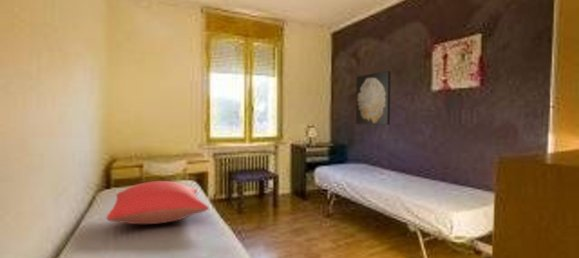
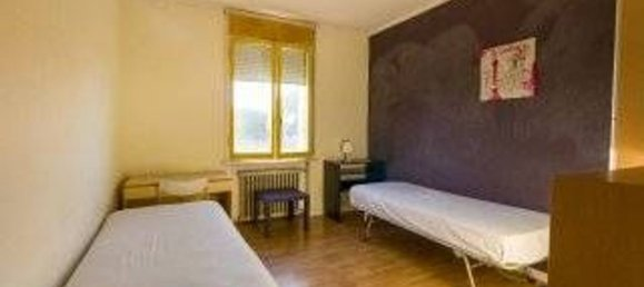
- pillow (159, 201)
- wall art (372, 99)
